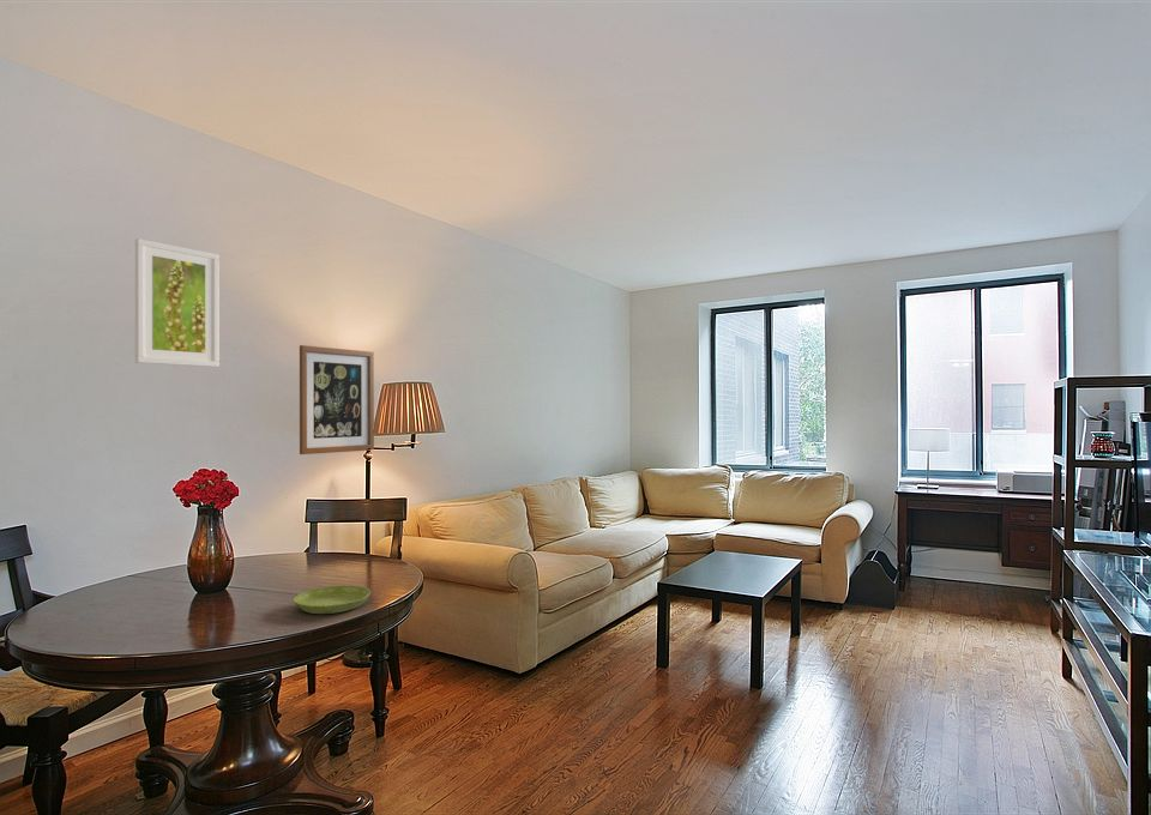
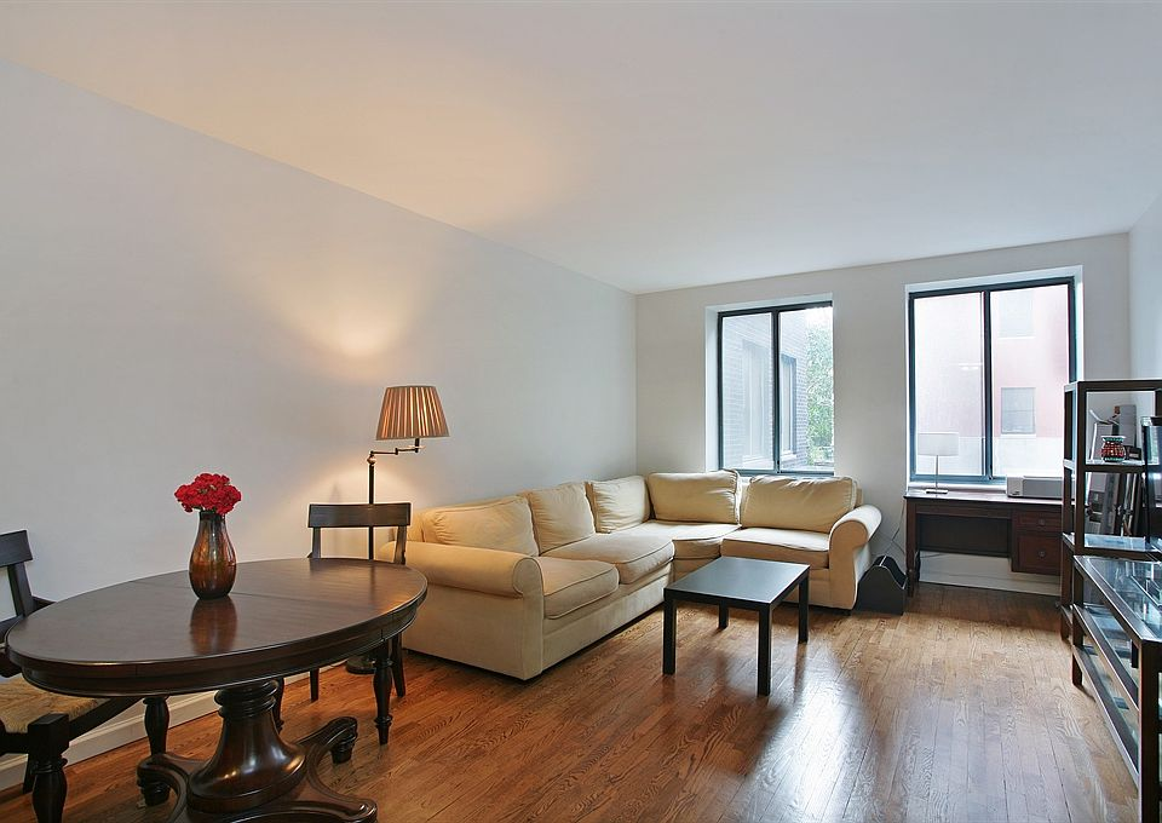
- wall art (338, 400)
- saucer (332, 599)
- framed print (179, 306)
